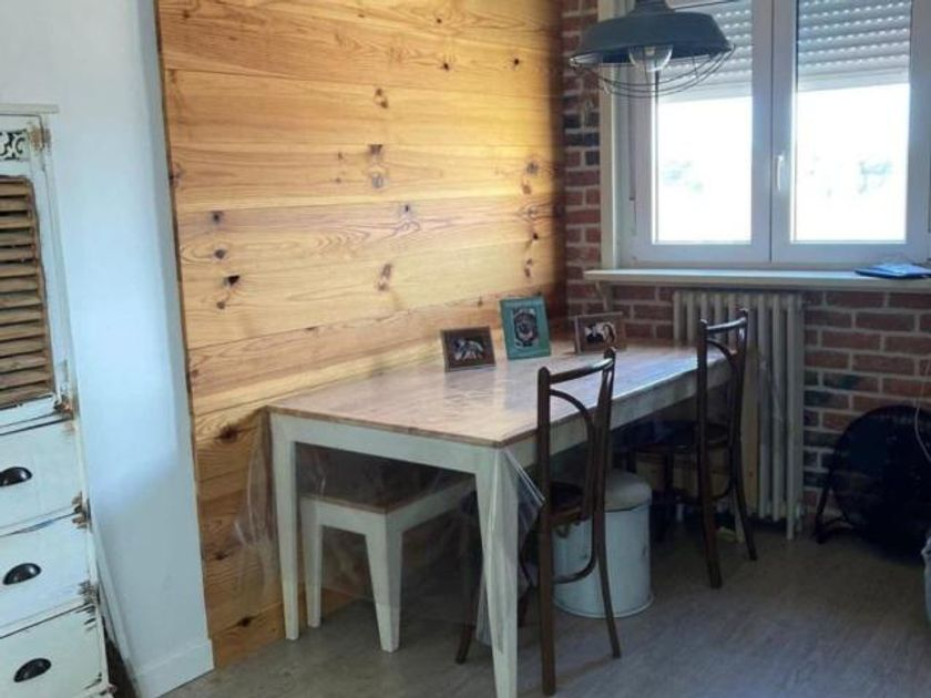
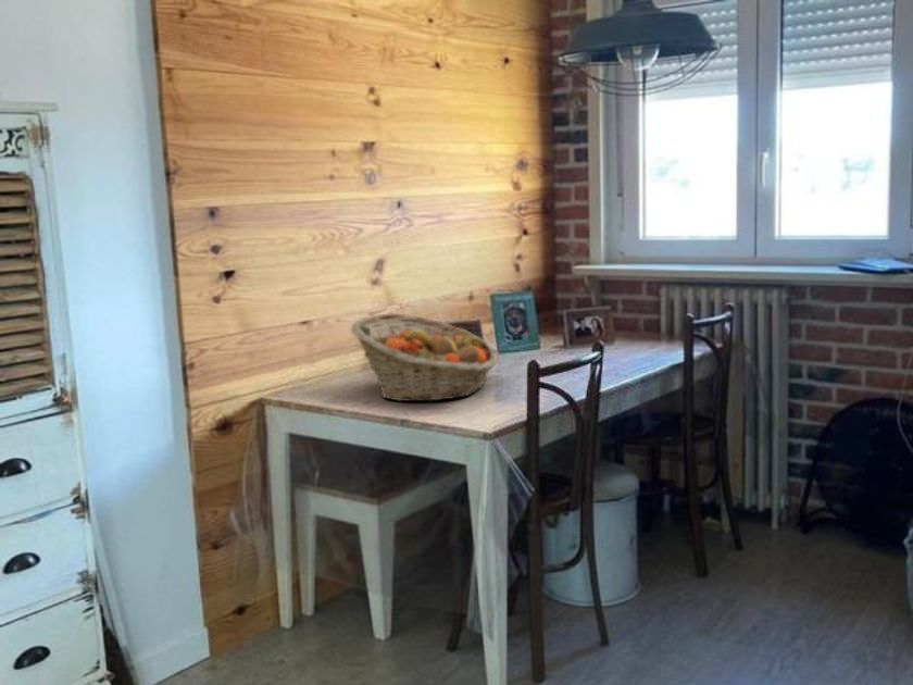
+ fruit basket (425, 353)
